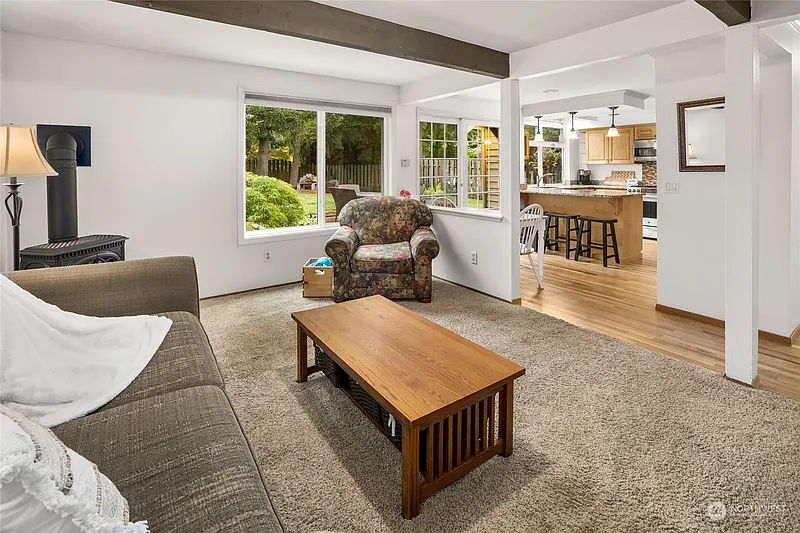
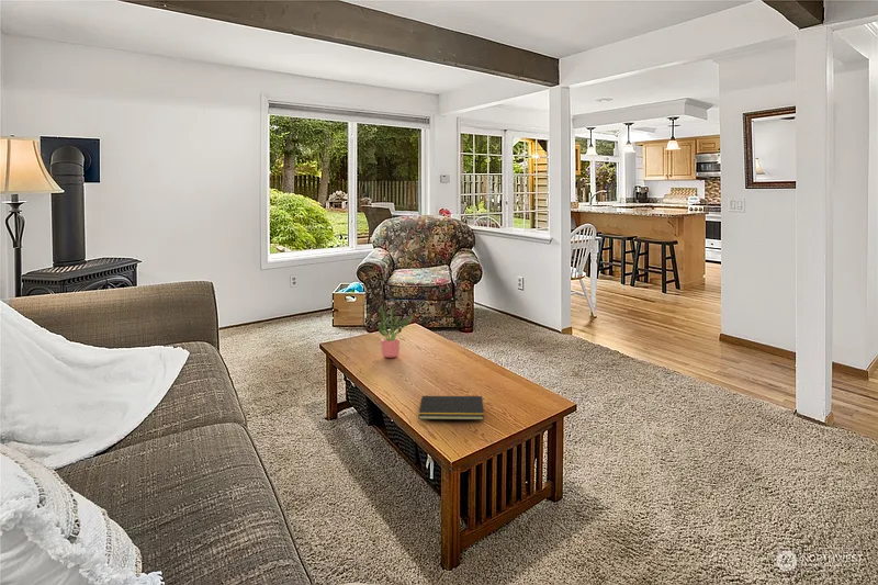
+ notepad (451, 407)
+ potted plant (392, 329)
